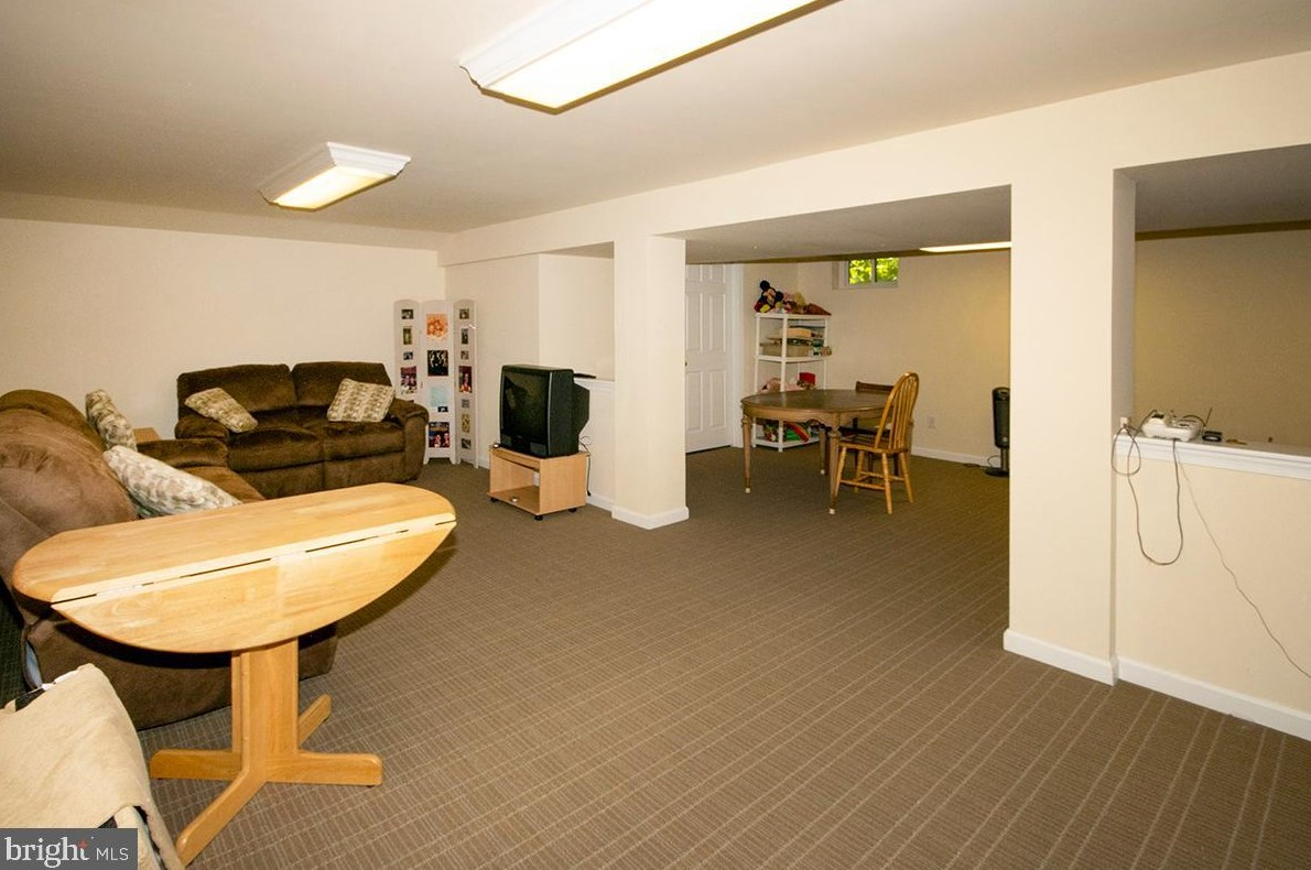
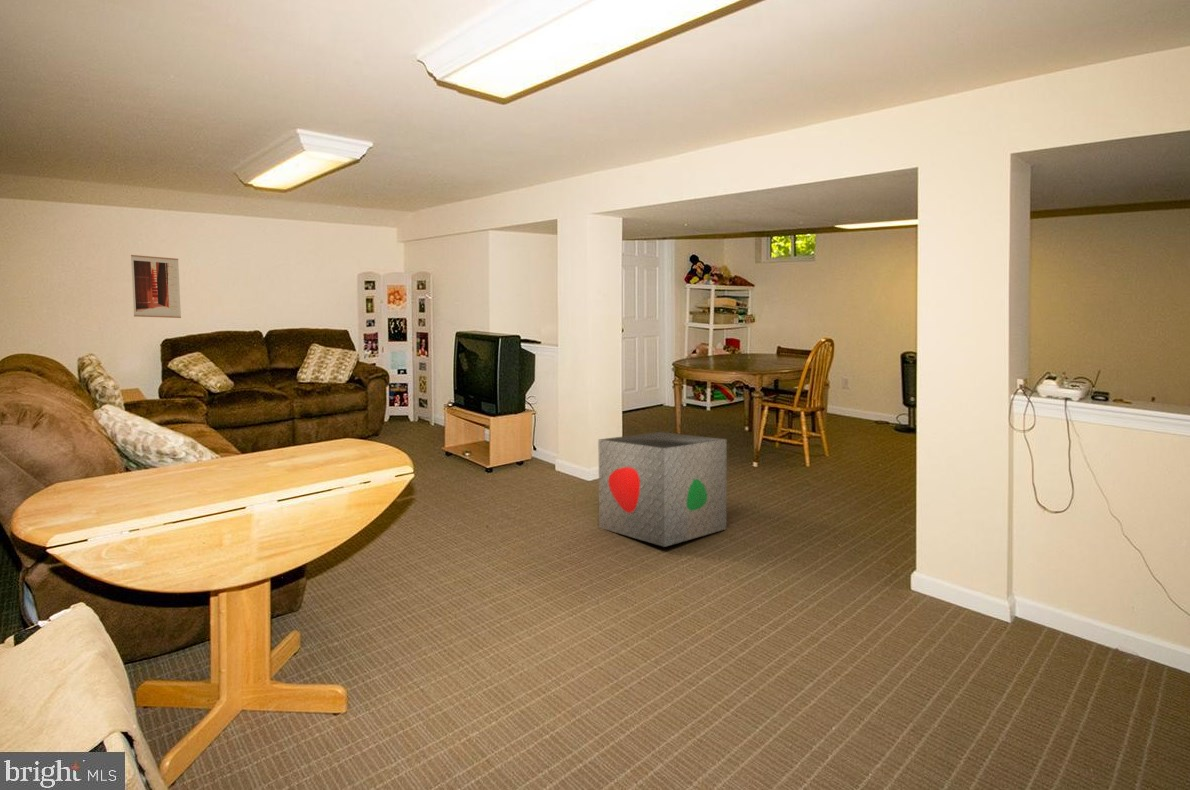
+ storage bin (662, 484)
+ wall art (156, 287)
